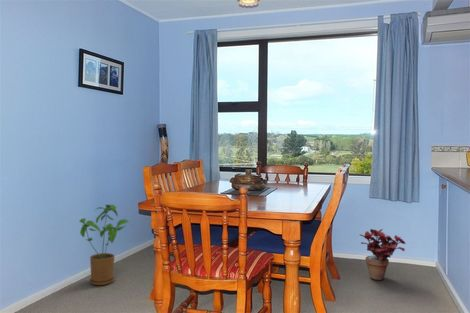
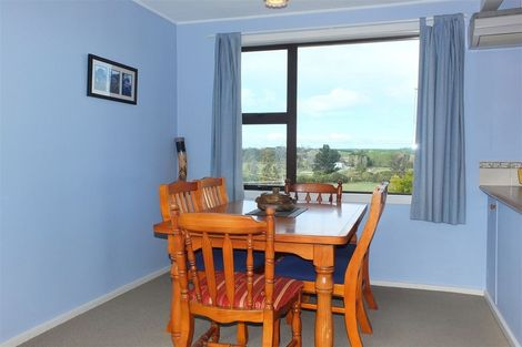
- house plant (106, 244)
- potted plant (380, 254)
